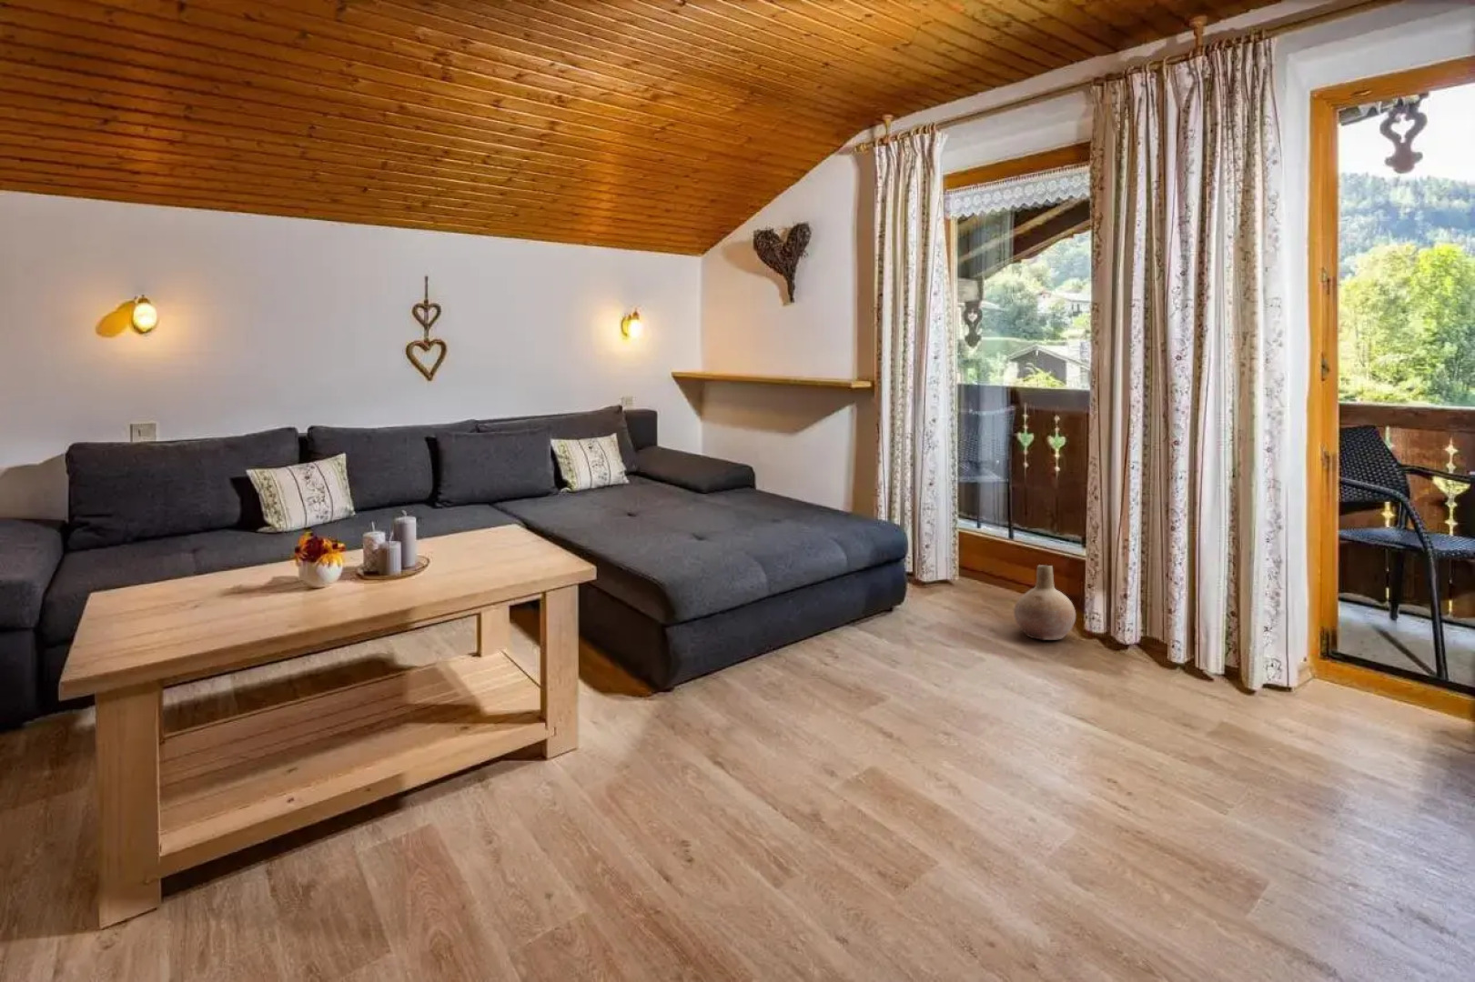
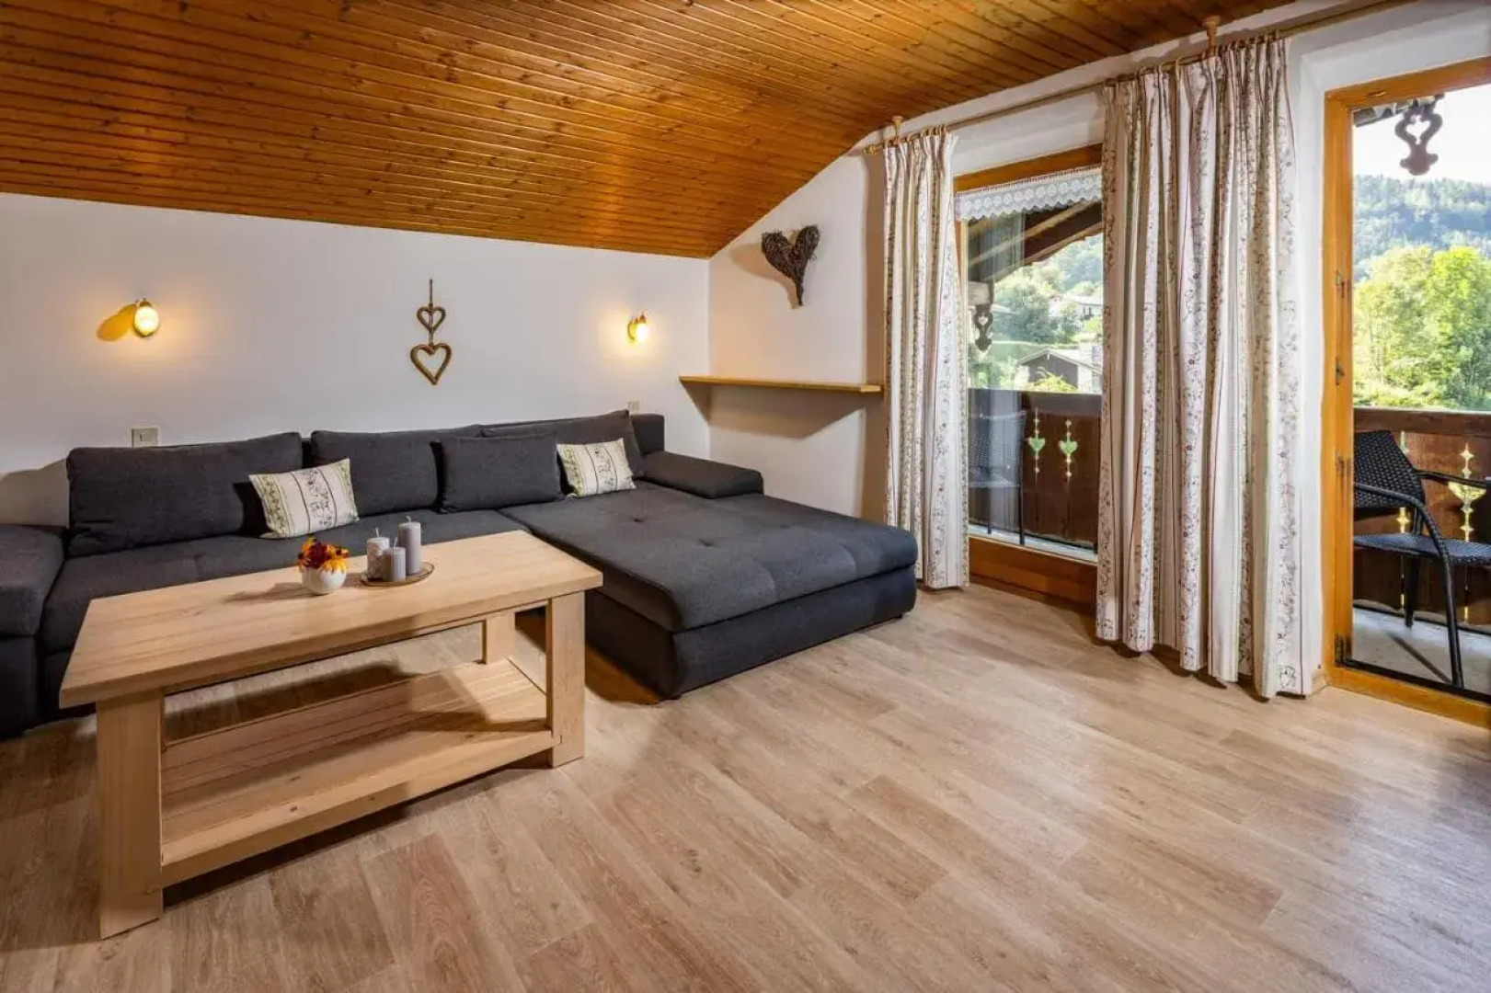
- vase (1044, 601)
